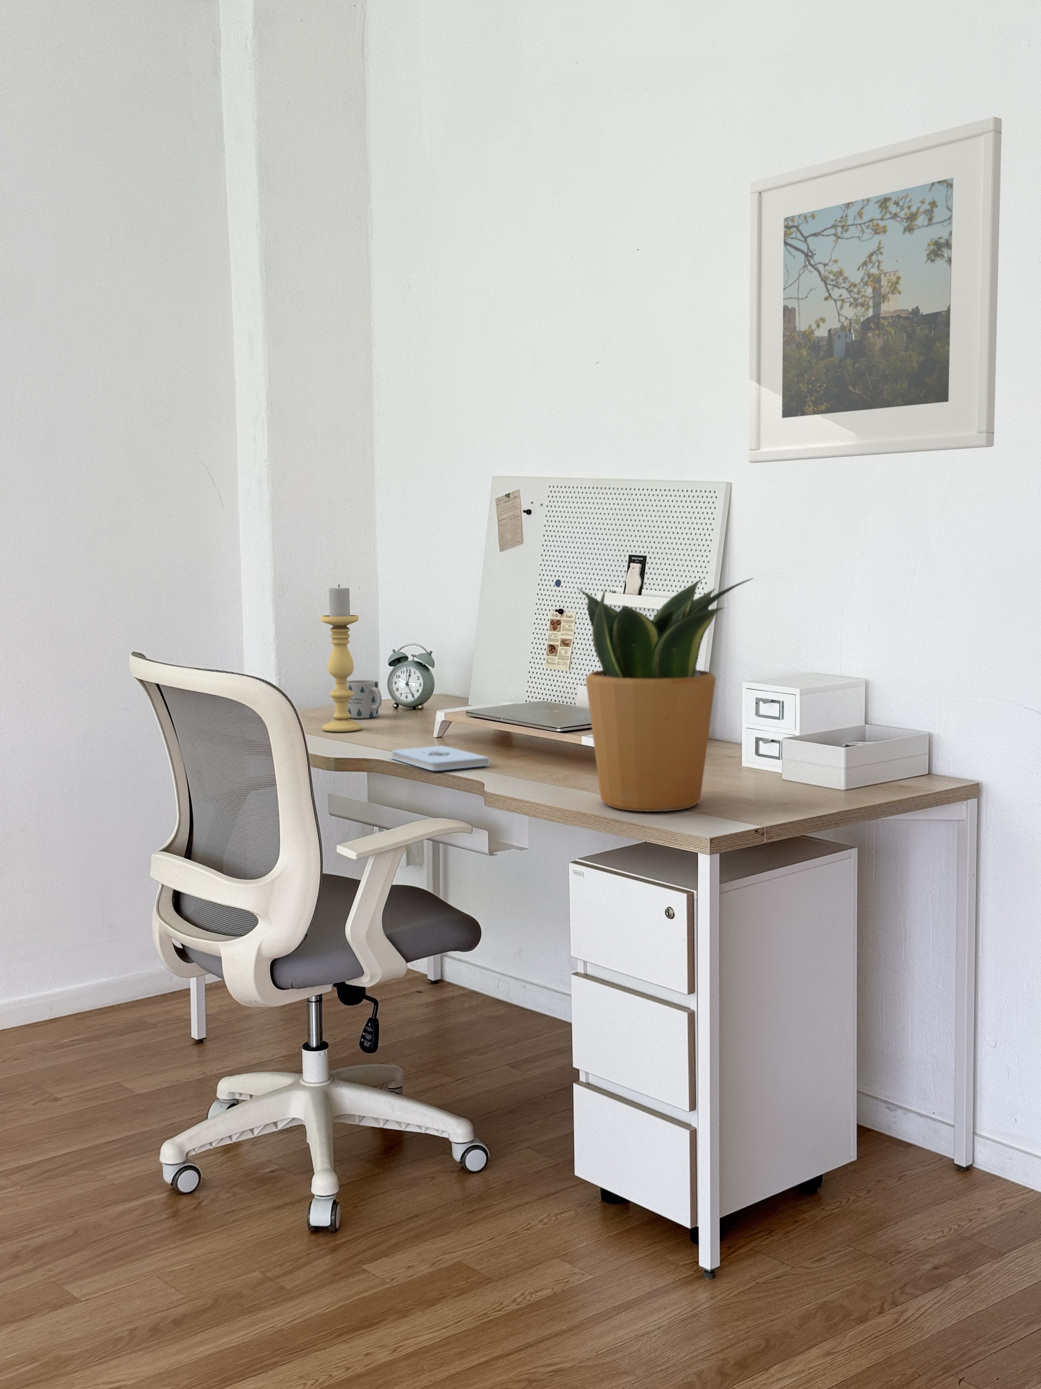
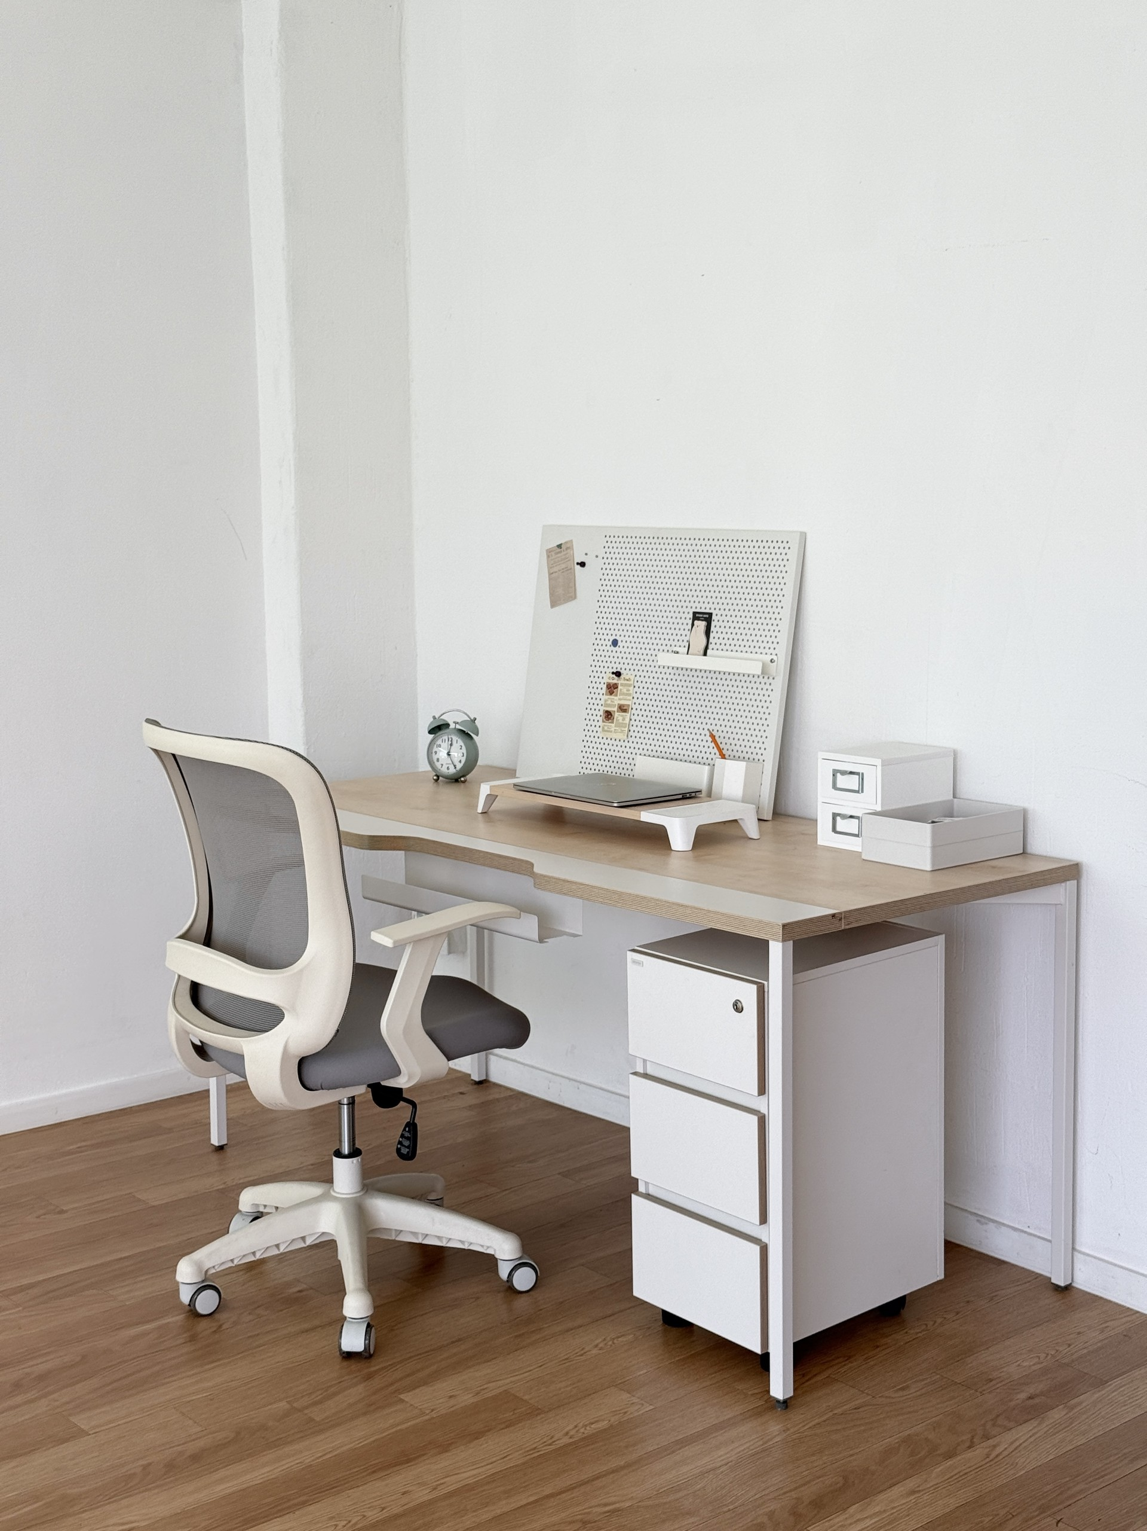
- mug (365, 699)
- candle holder (340, 657)
- notepad (438, 758)
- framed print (864, 305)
- potted plant (655, 690)
